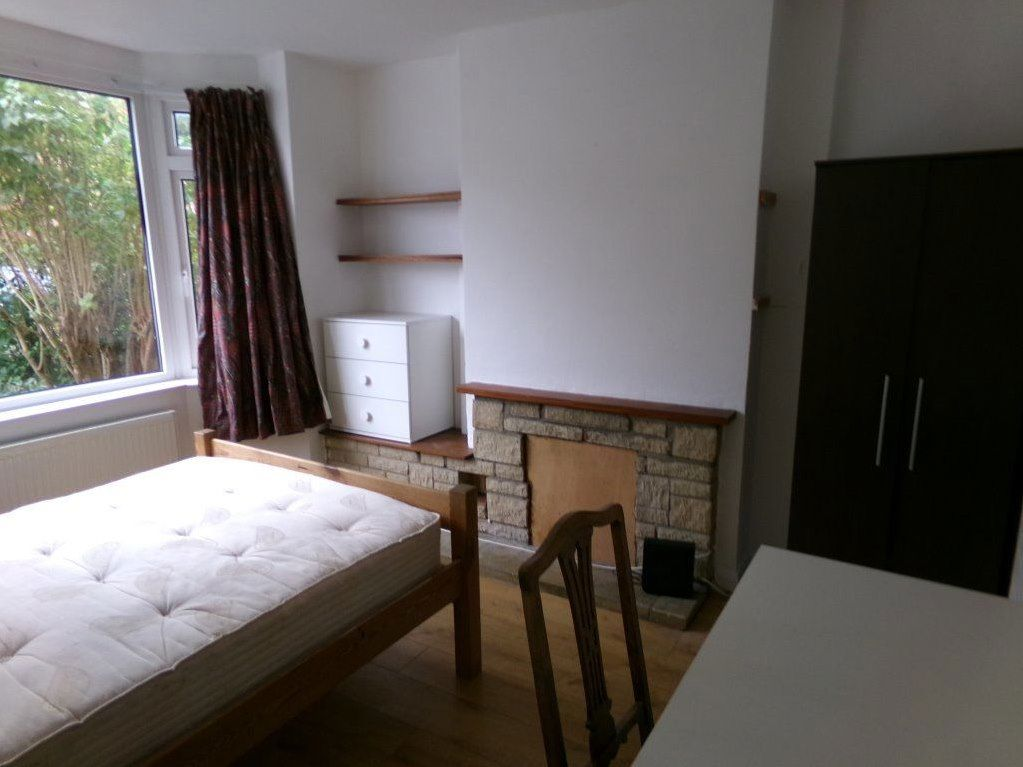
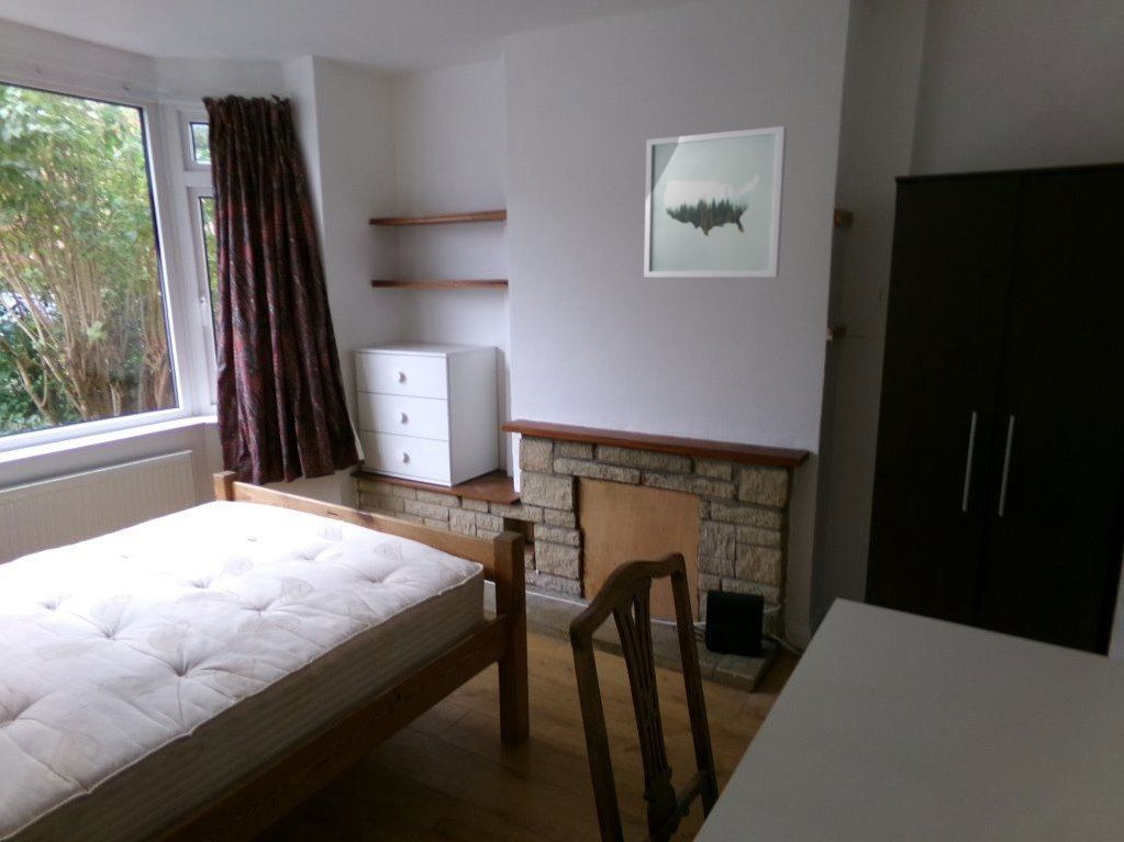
+ wall art (711, 206)
